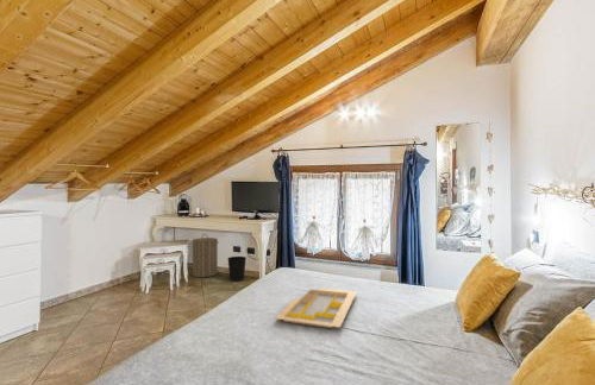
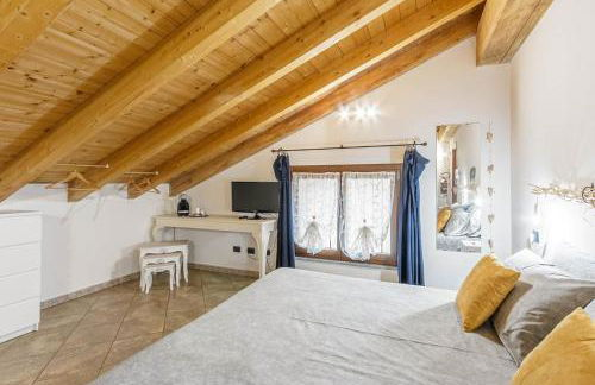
- laundry hamper (205, 253)
- wastebasket (237, 269)
- serving tray (320, 305)
